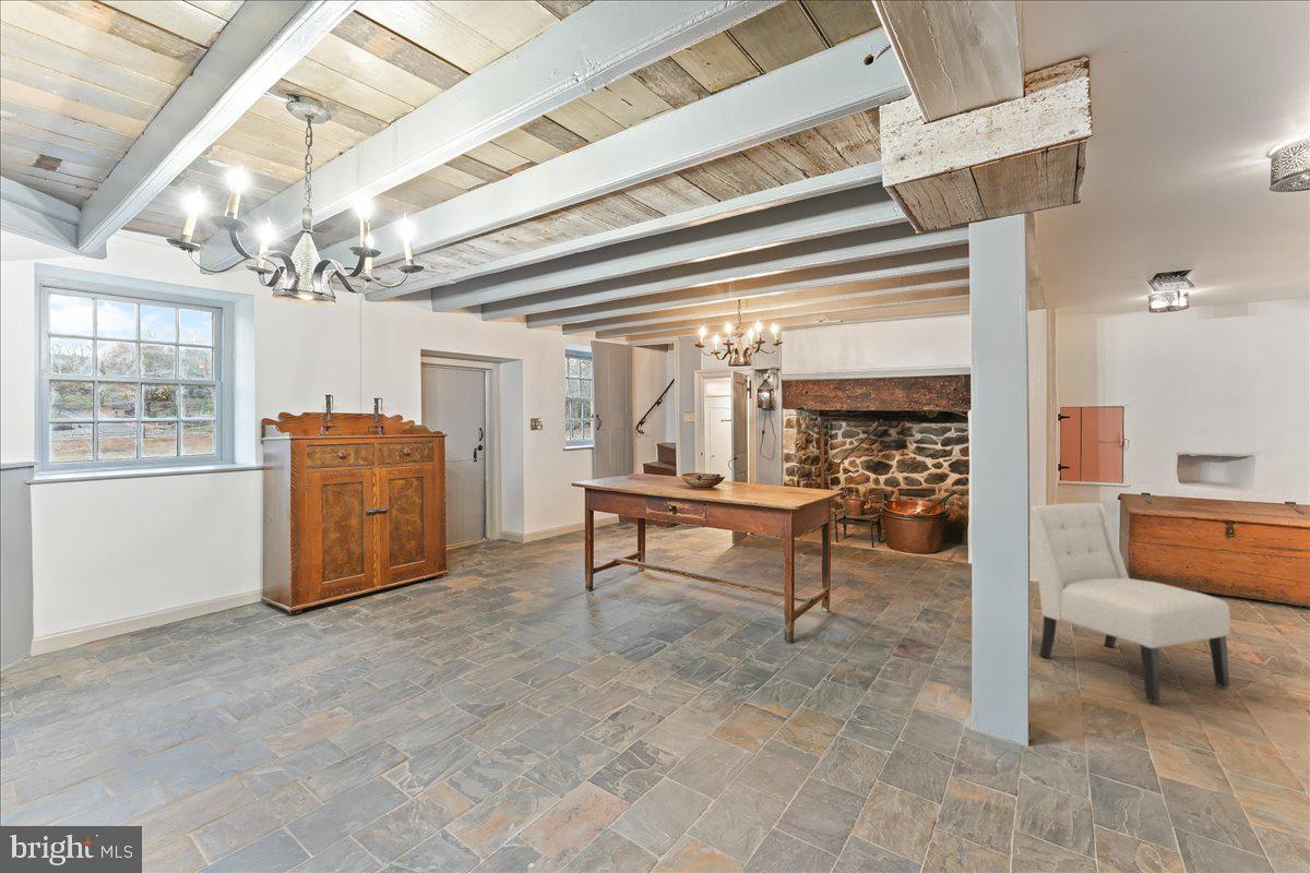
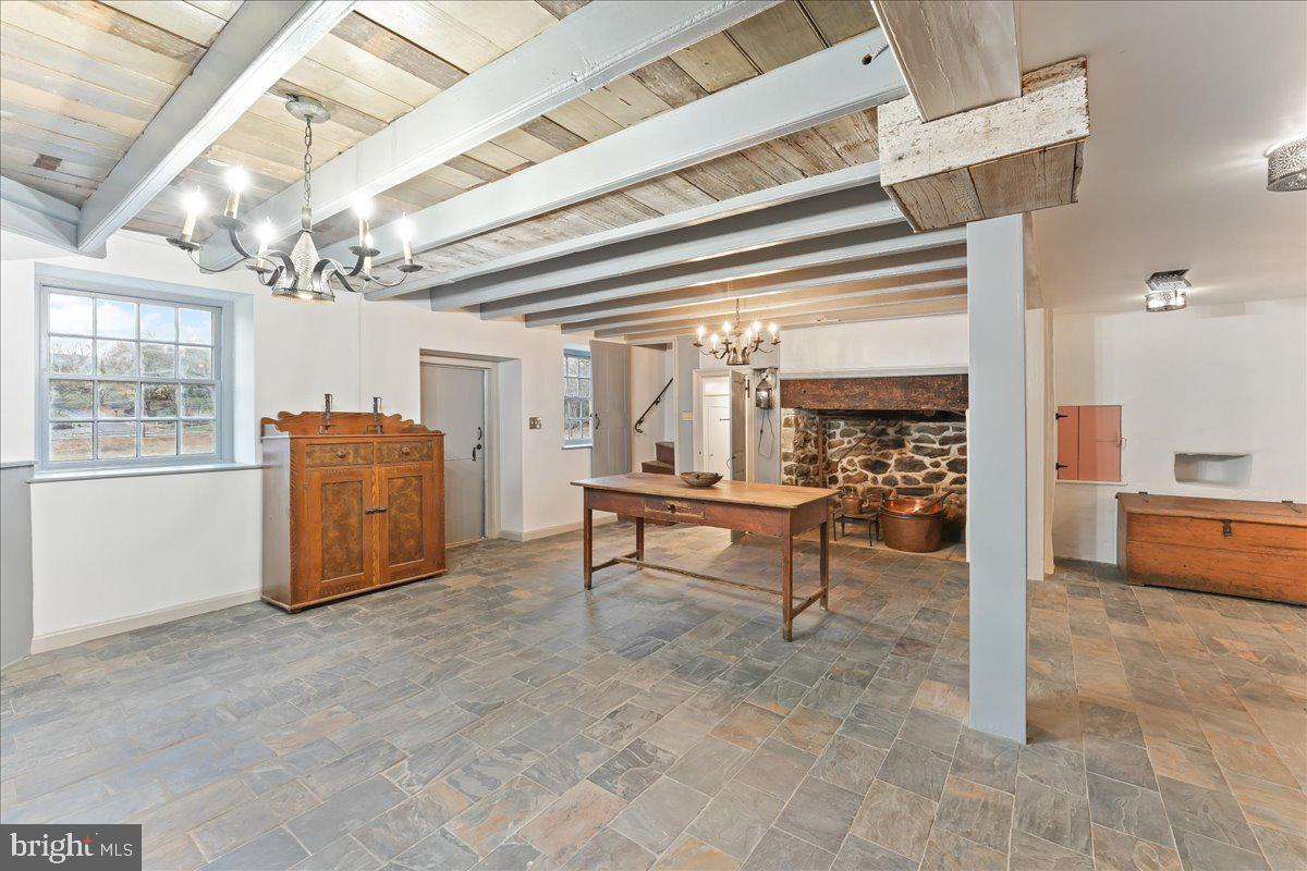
- chair (1118, 588)
